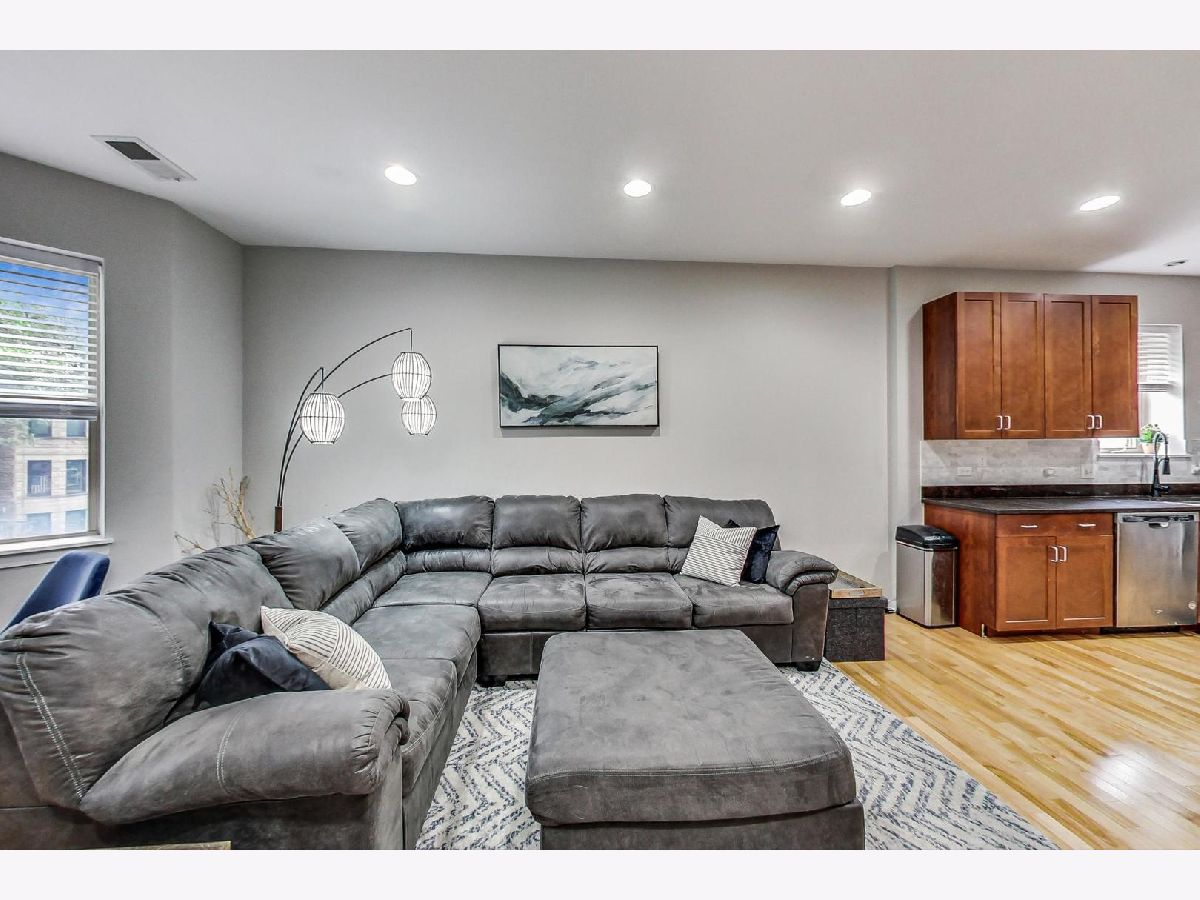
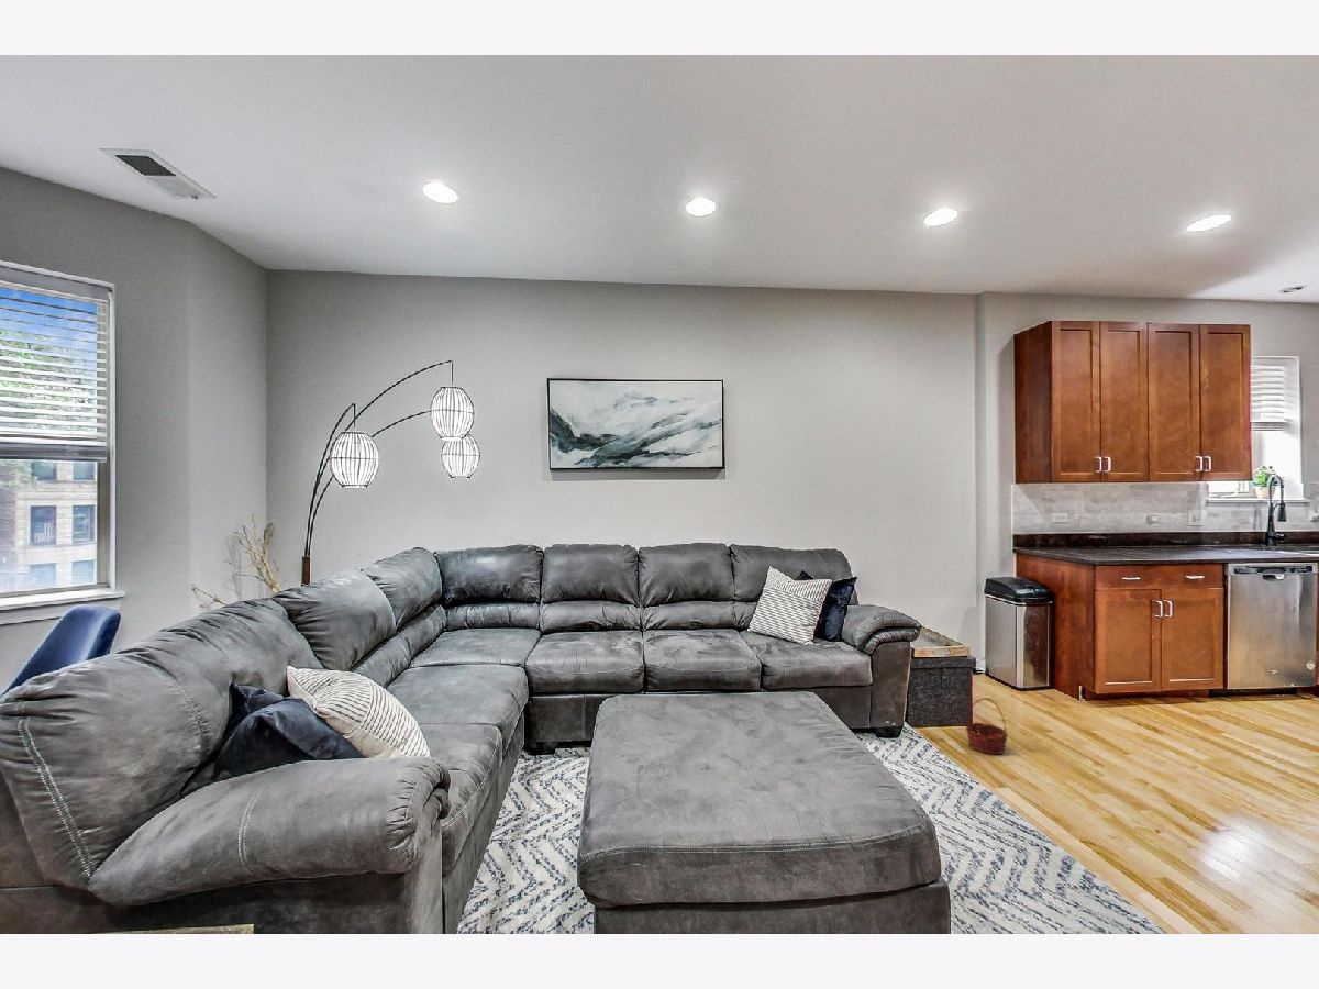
+ basket (986, 724)
